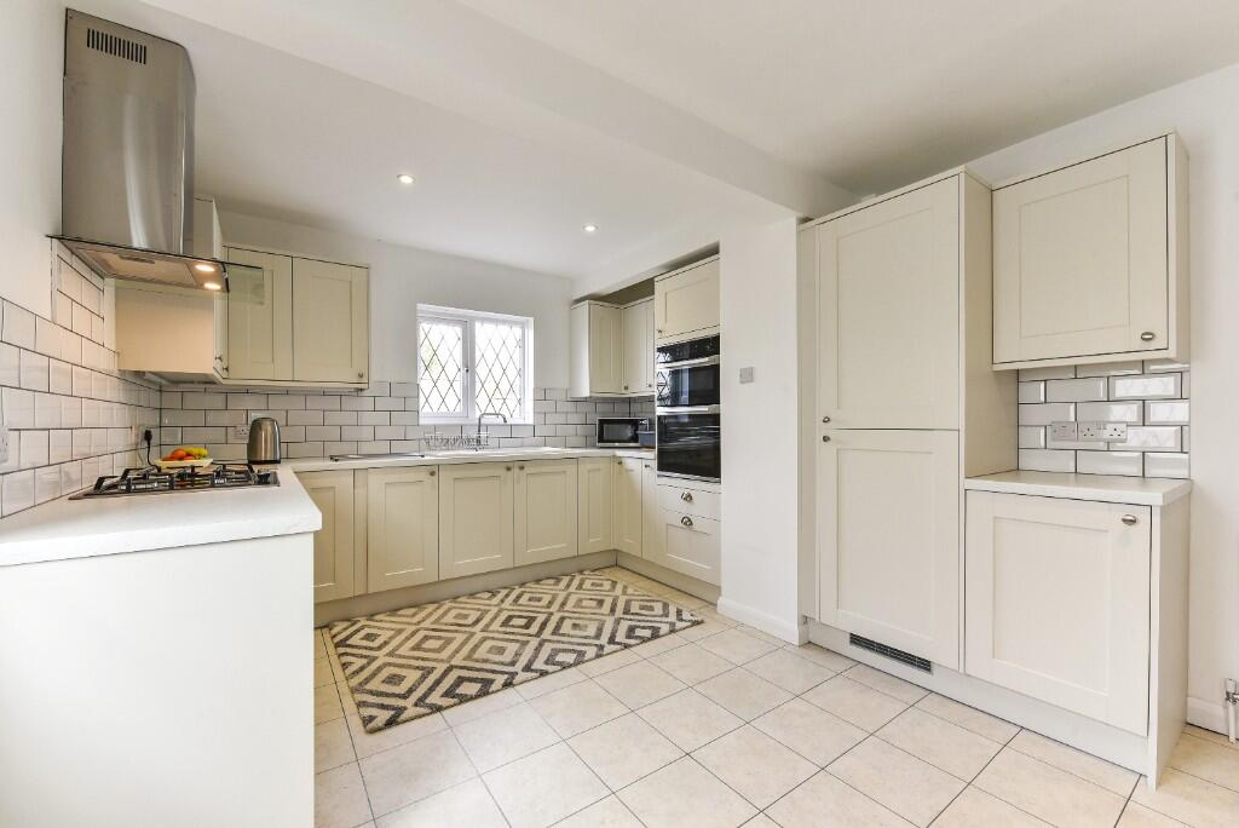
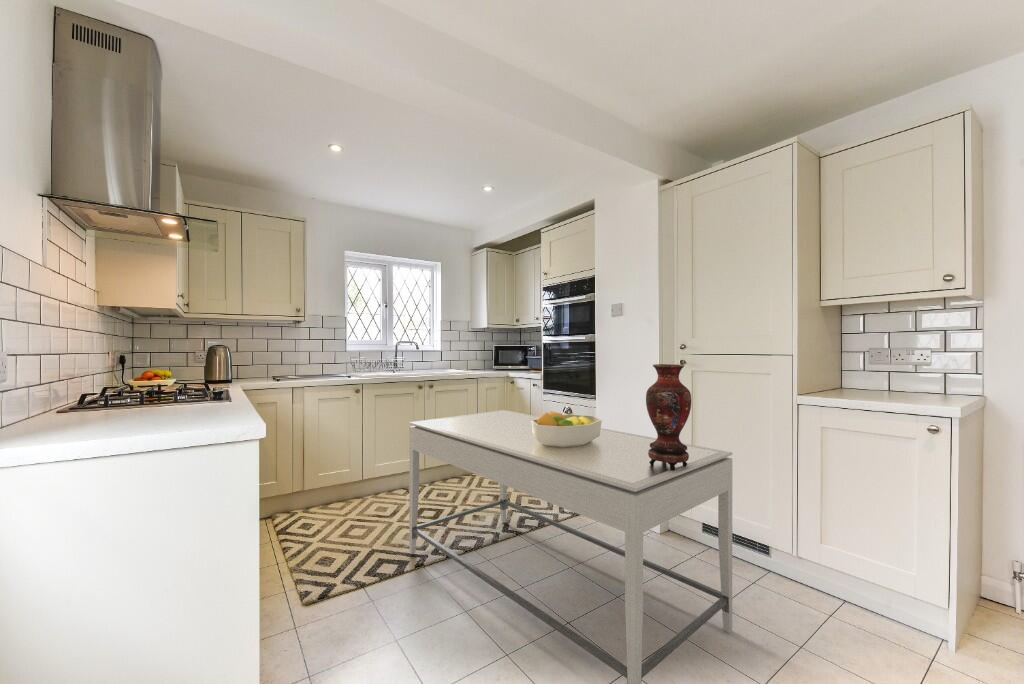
+ dining table (543, 516)
+ vase (668, 414)
+ fruit bowl (566, 425)
